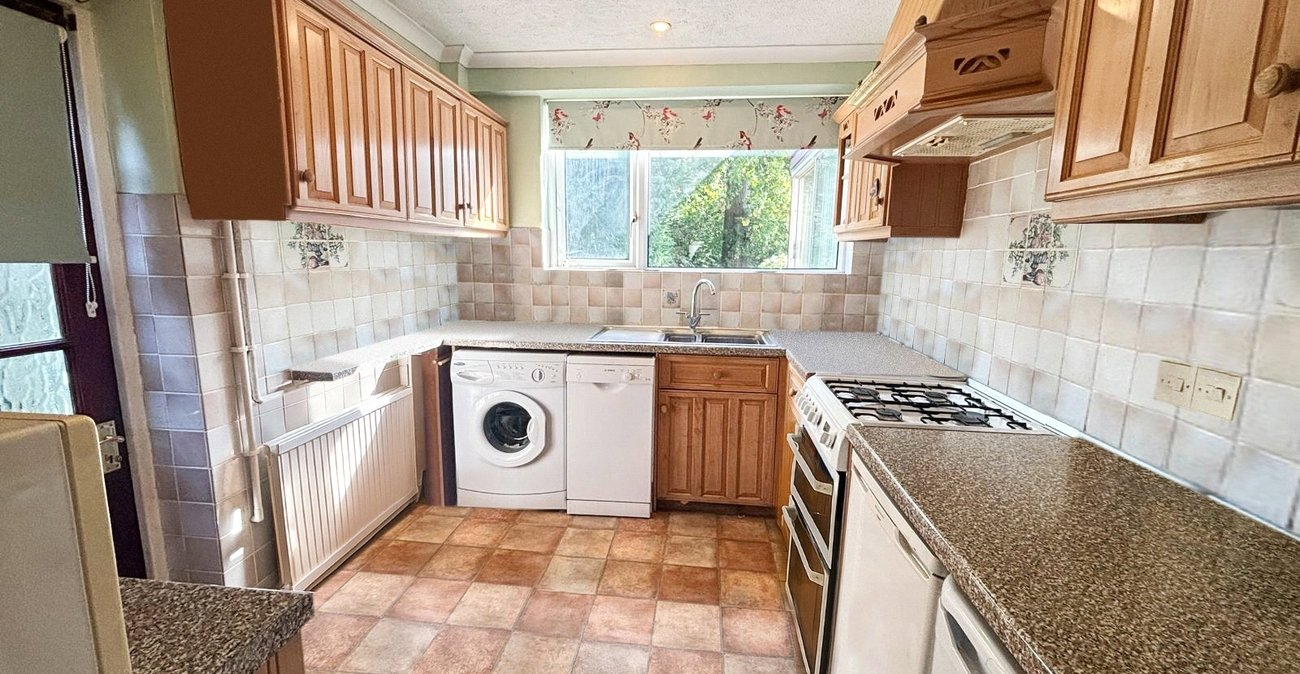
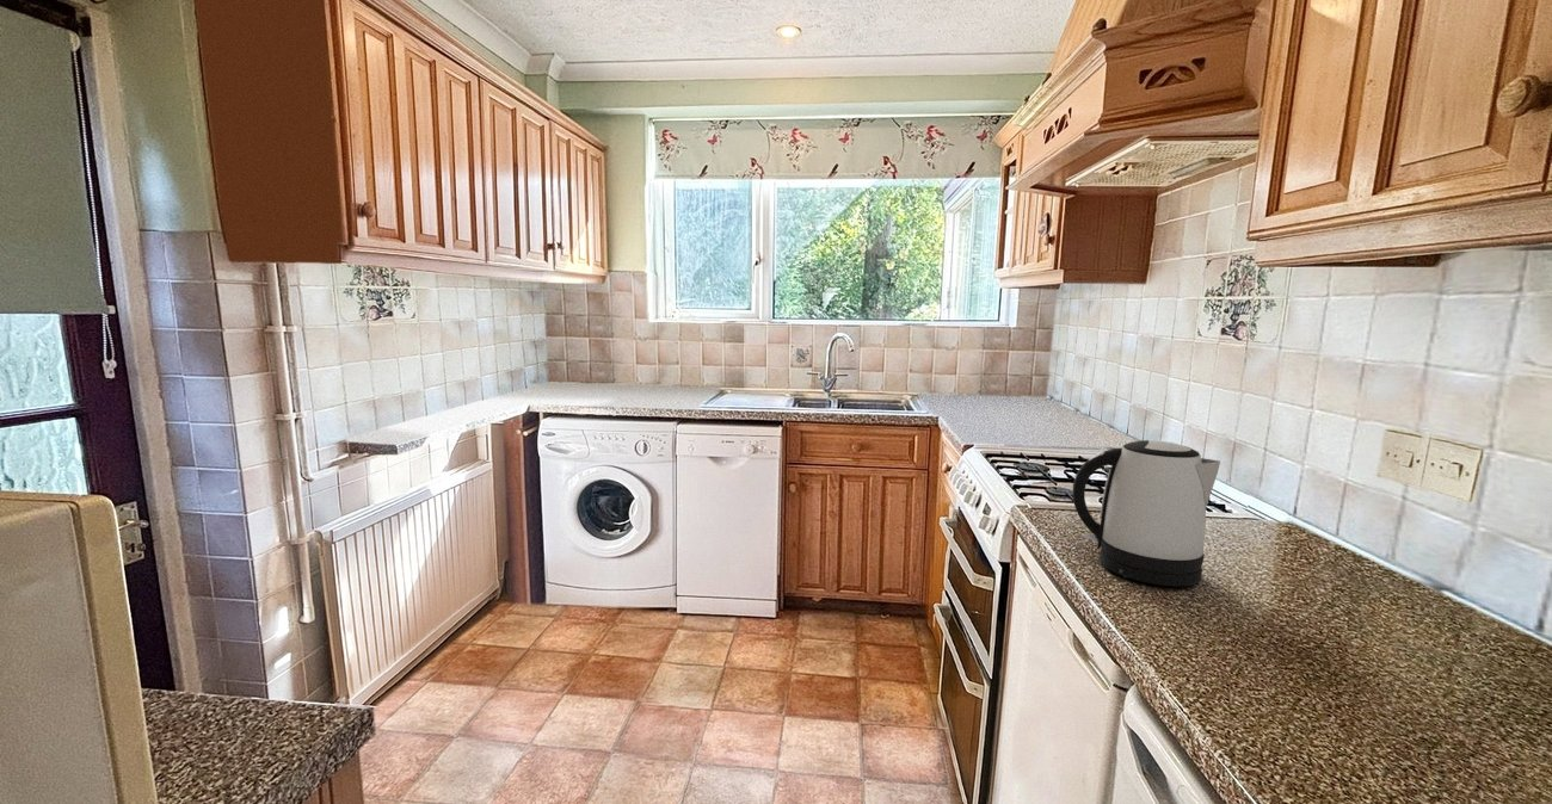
+ kettle (1139, 503)
